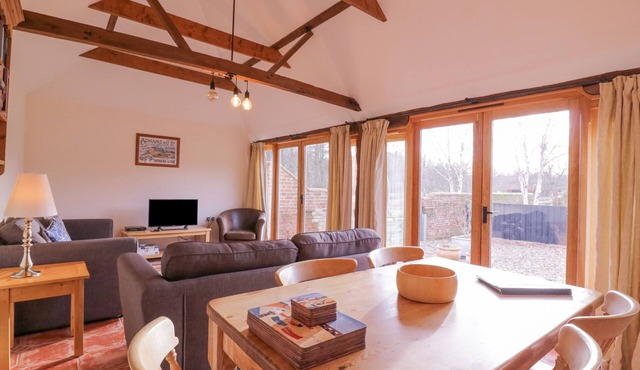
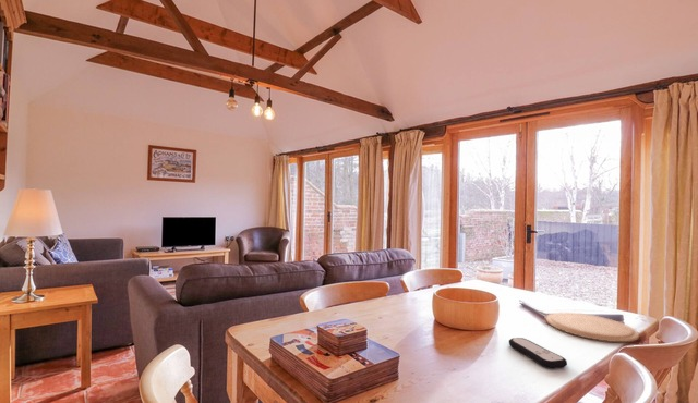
+ plate (589, 325)
+ remote control (534, 351)
